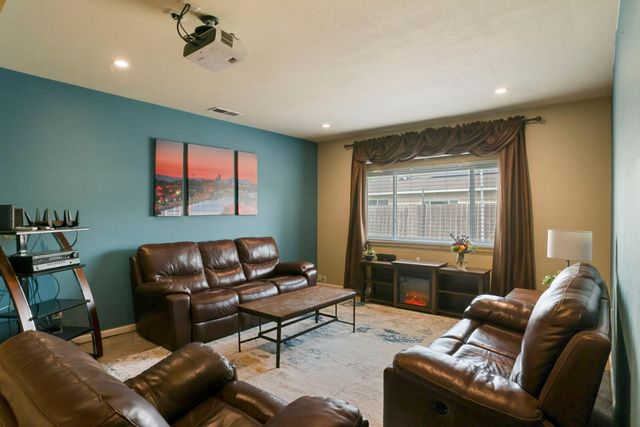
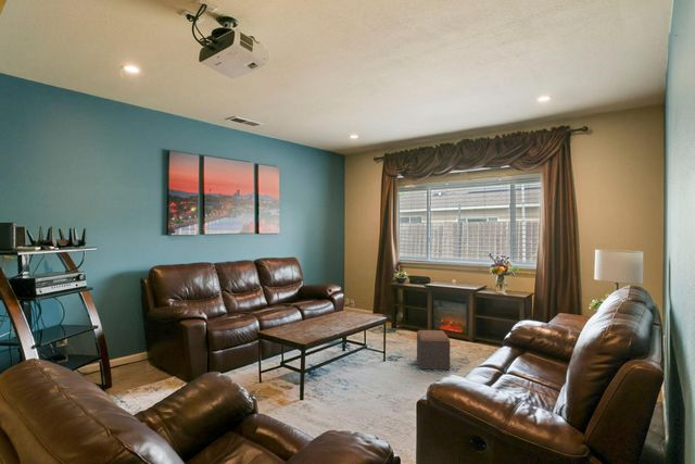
+ footstool (432, 348)
